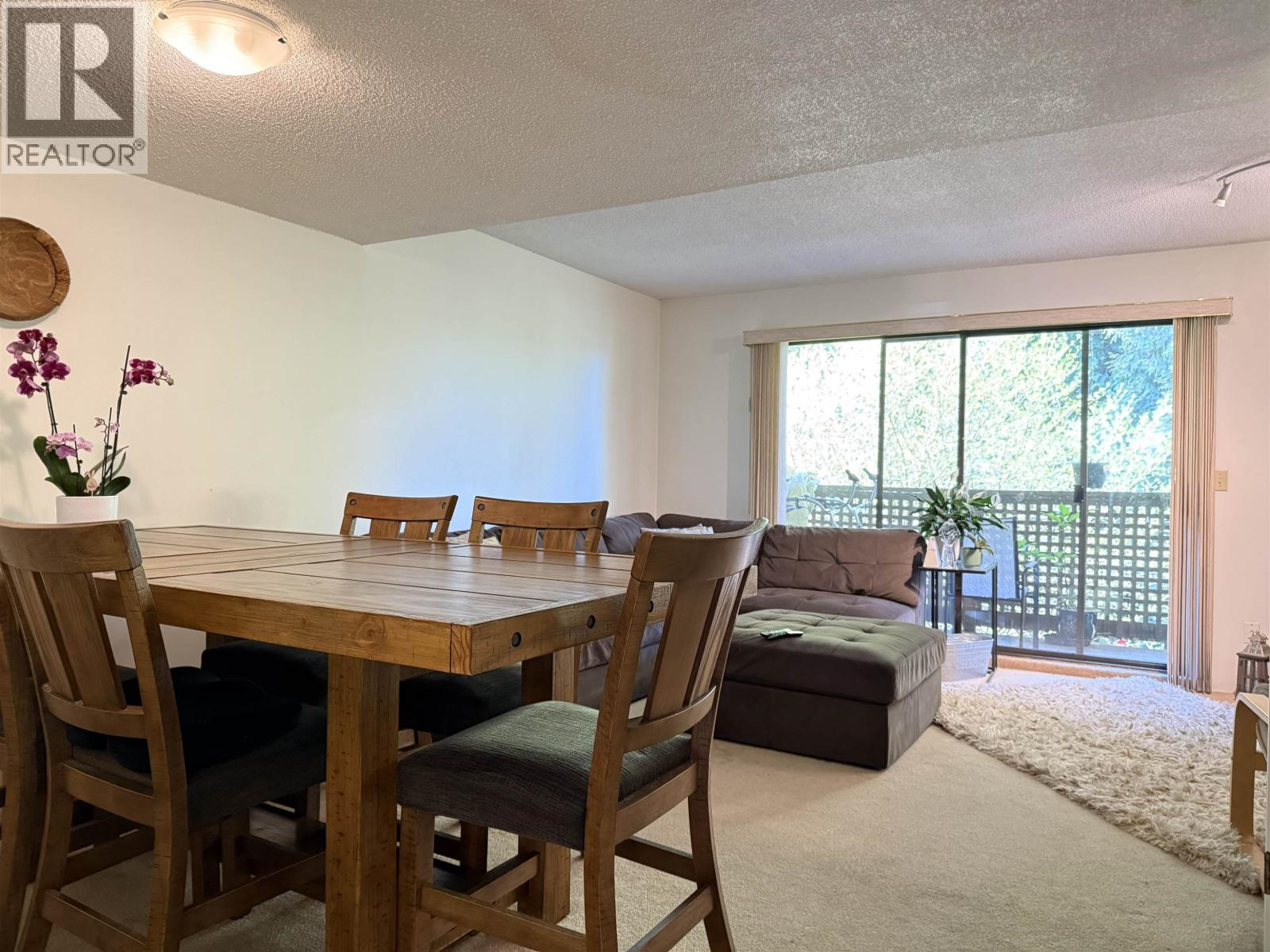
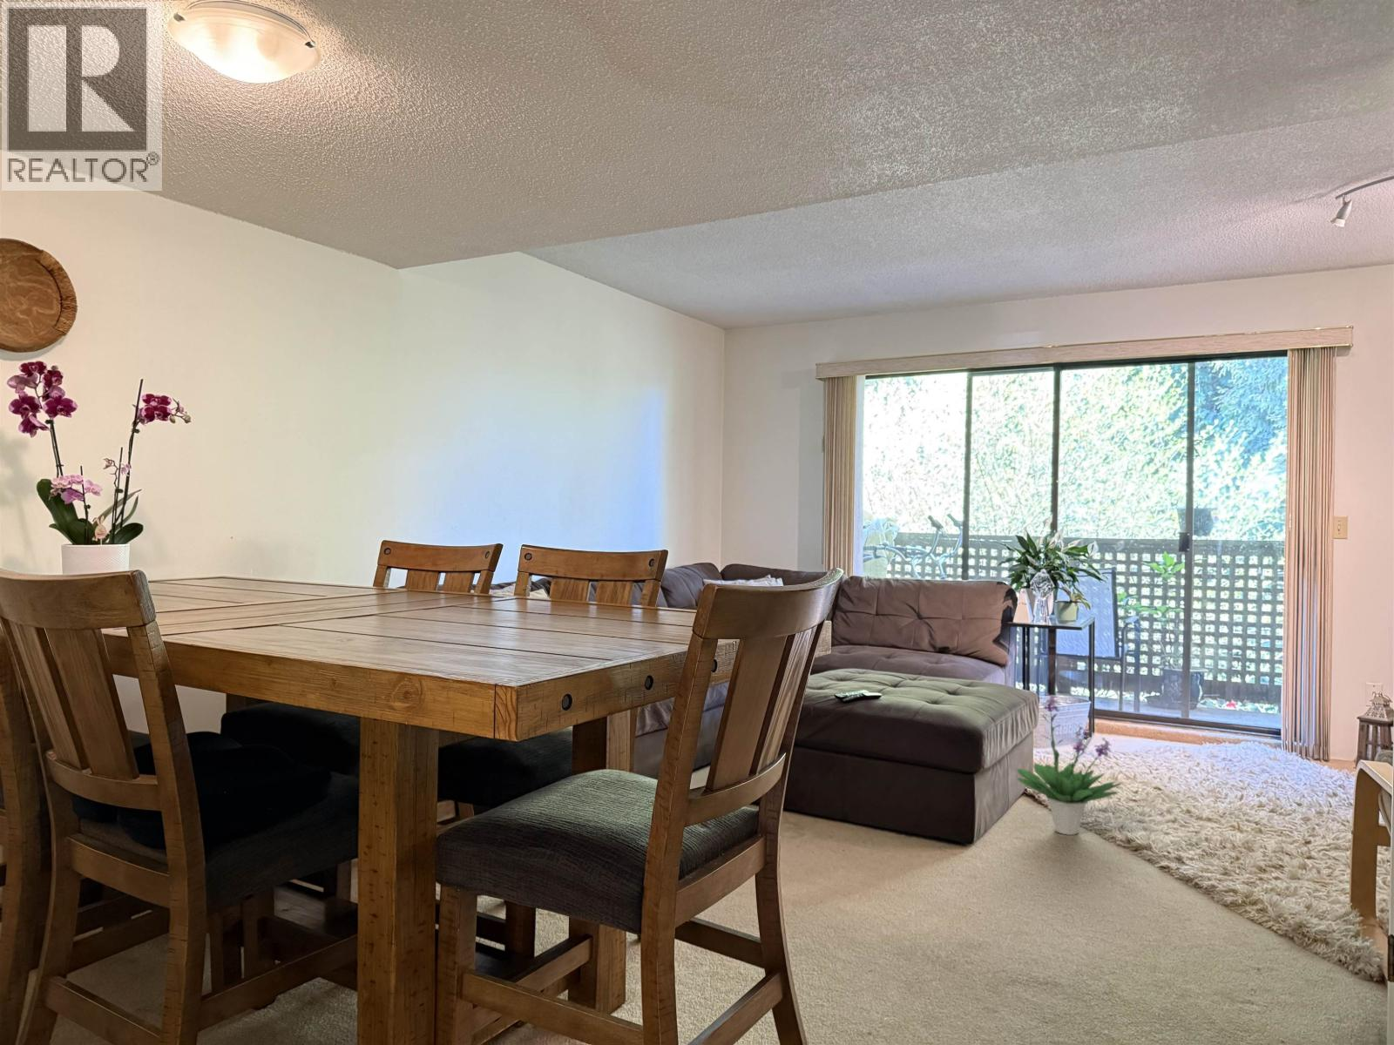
+ potted plant (1067, 765)
